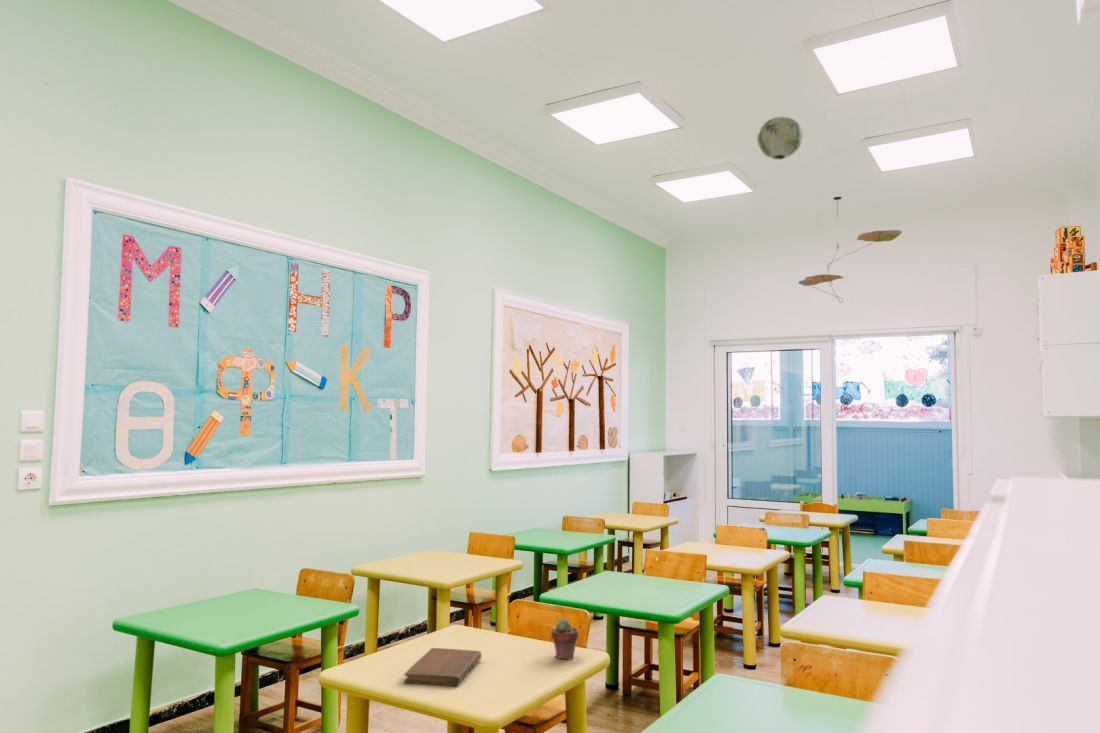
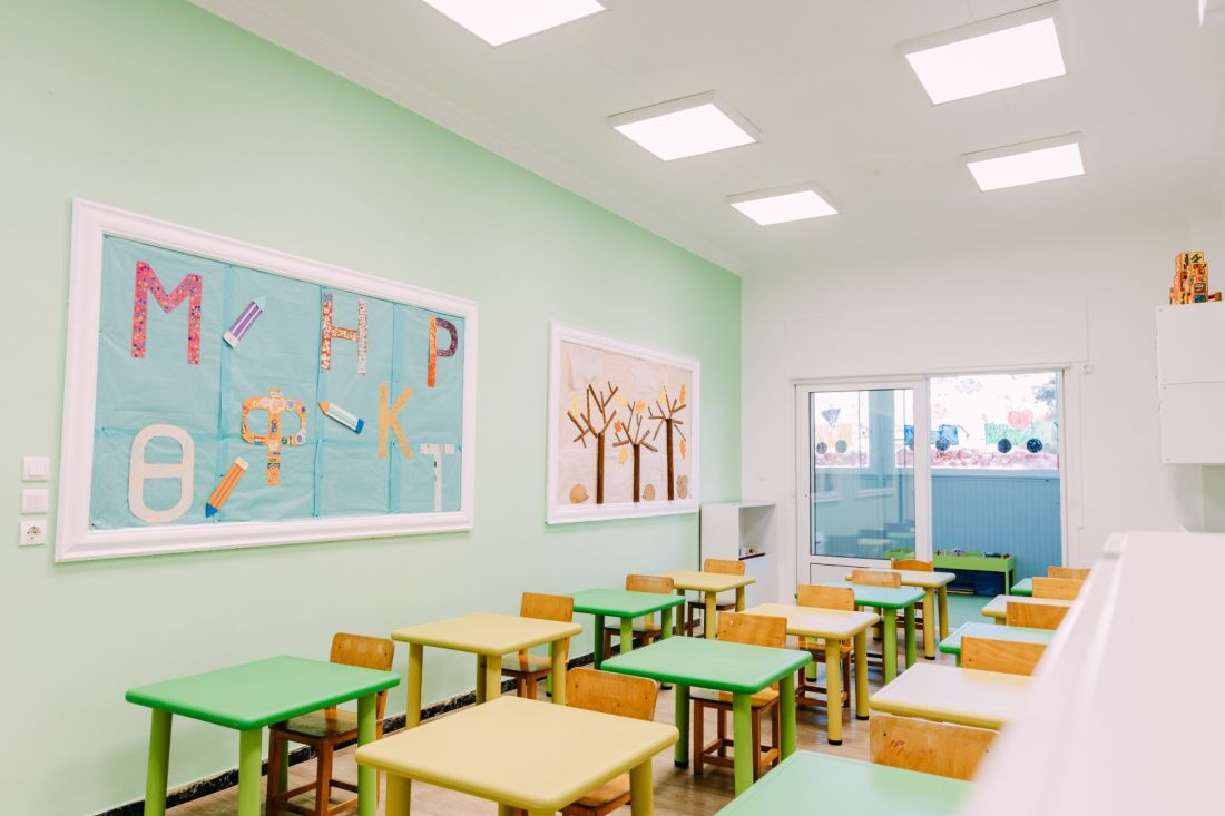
- paper lantern (779, 138)
- ceiling mobile (850, 253)
- notebook (444, 665)
- potted succulent (564, 637)
